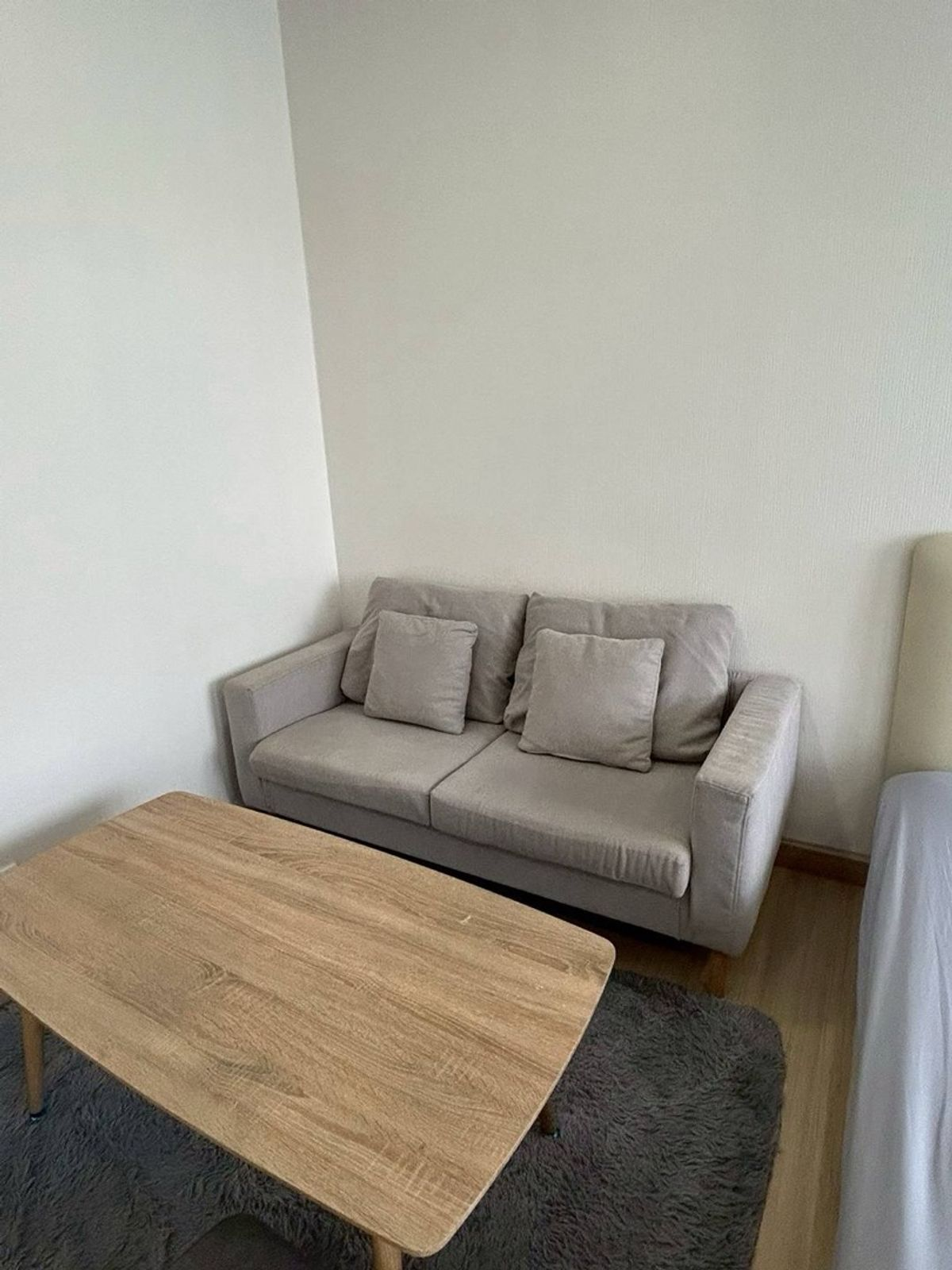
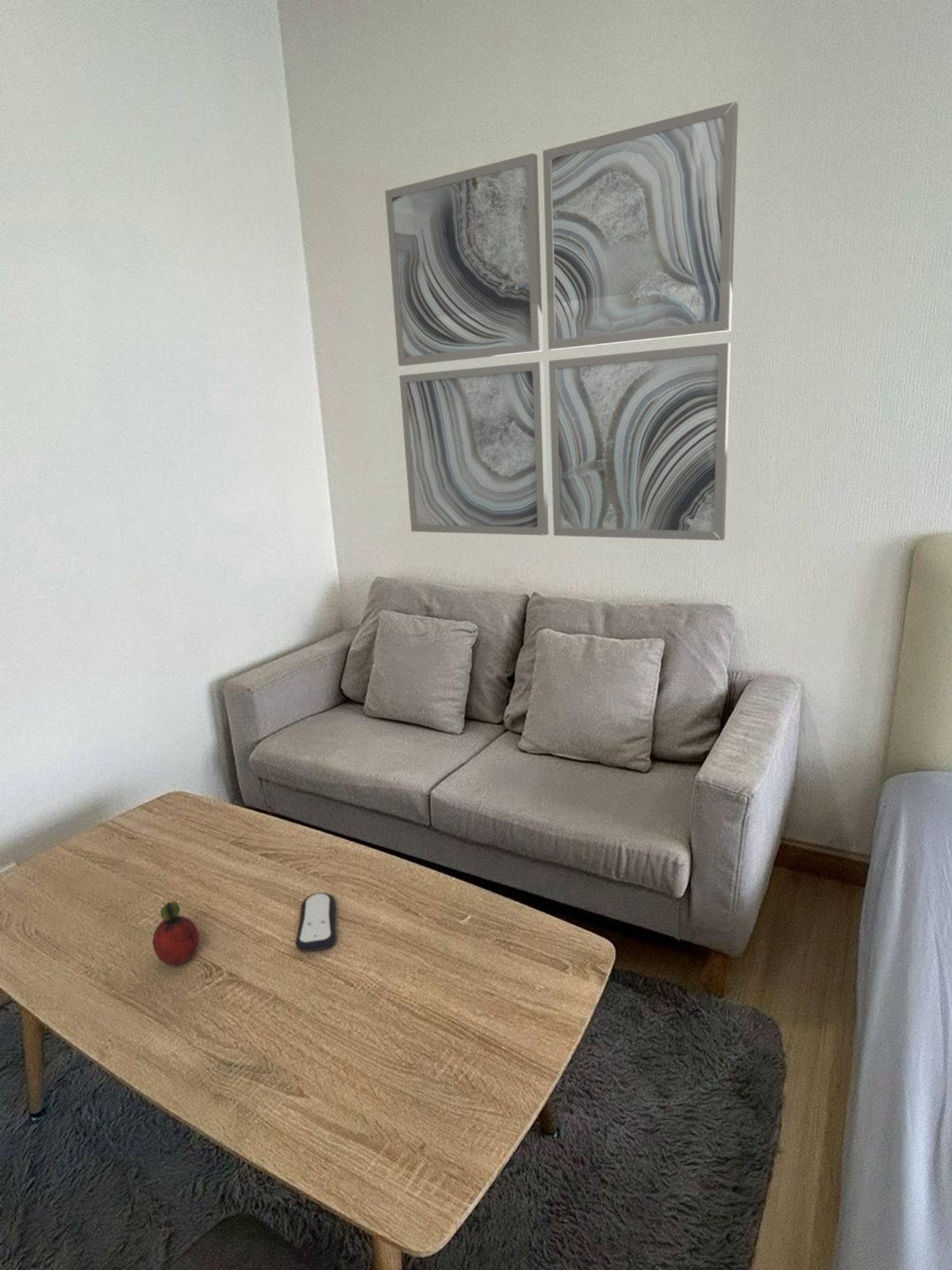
+ fruit (175, 934)
+ remote control (317, 920)
+ wall art (549, 360)
